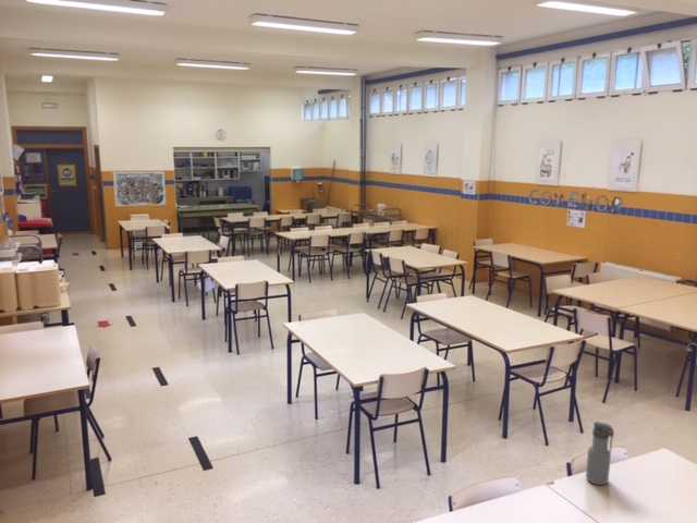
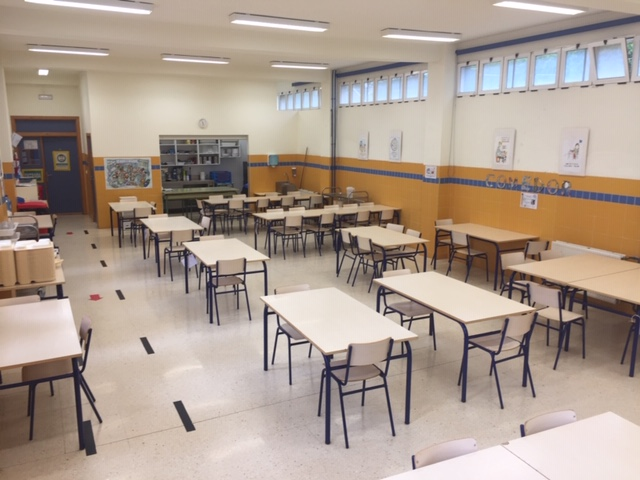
- water bottle (599, 452)
